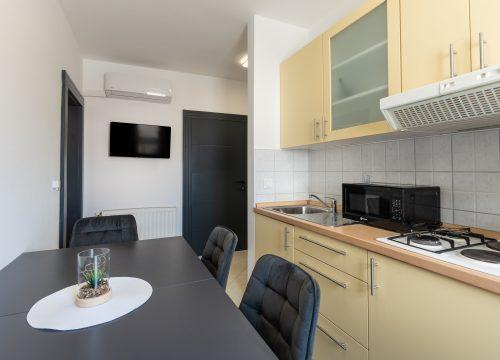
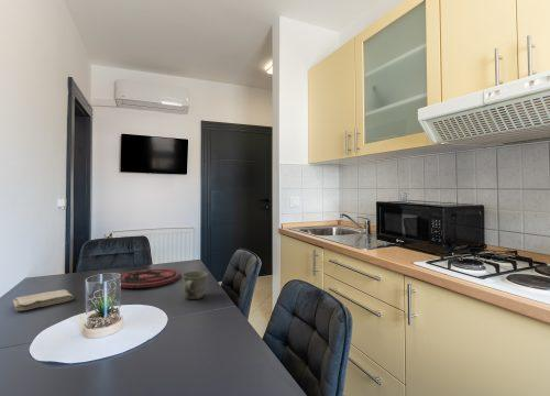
+ washcloth (43, 298)
+ plate (147, 276)
+ mug (194, 286)
